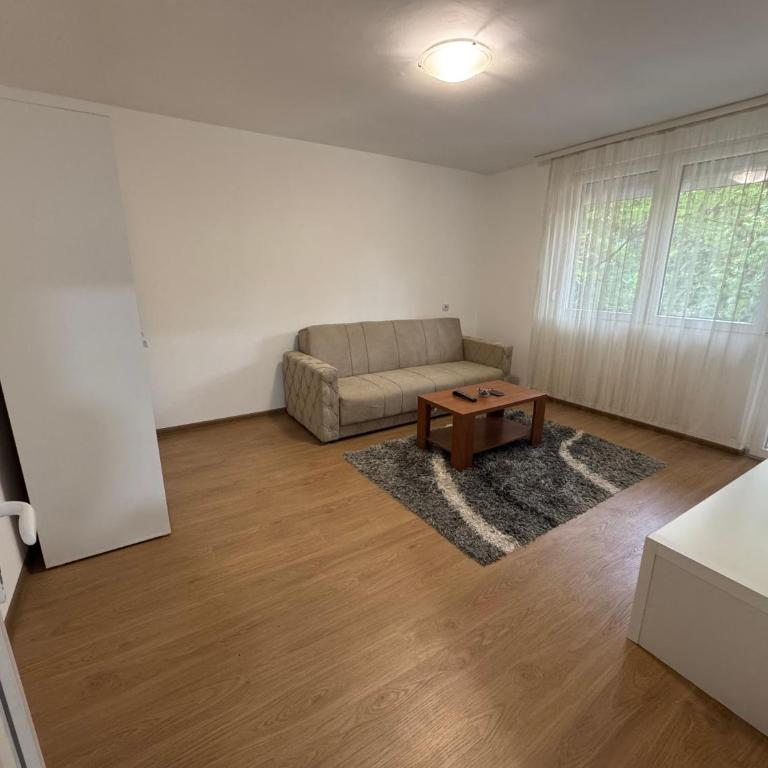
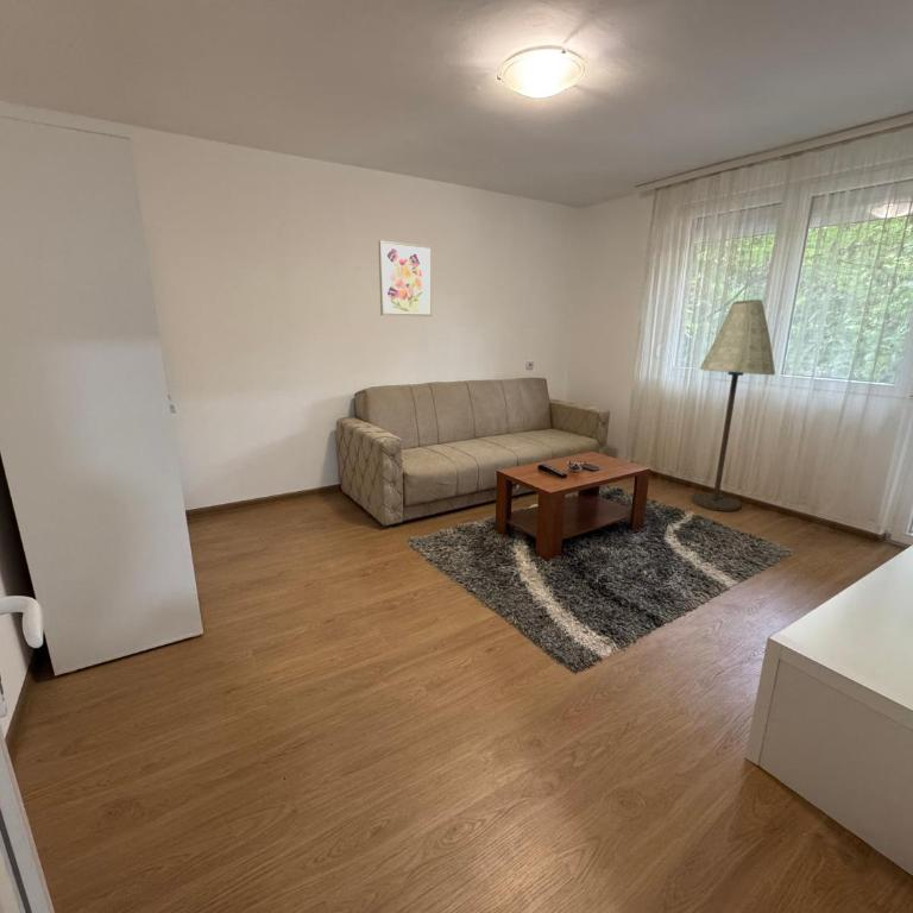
+ floor lamp (730, 407)
+ wall art (405, 281)
